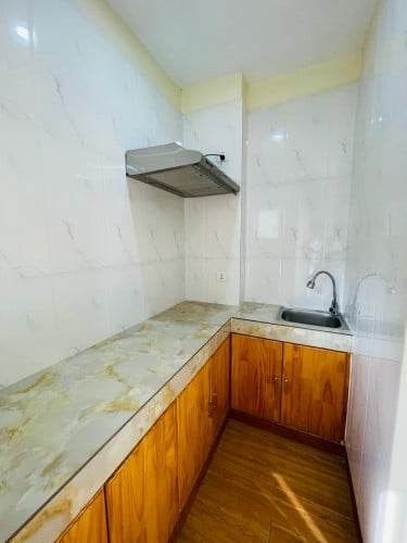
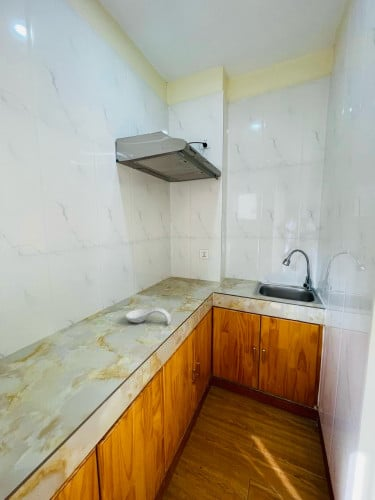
+ spoon rest (148, 314)
